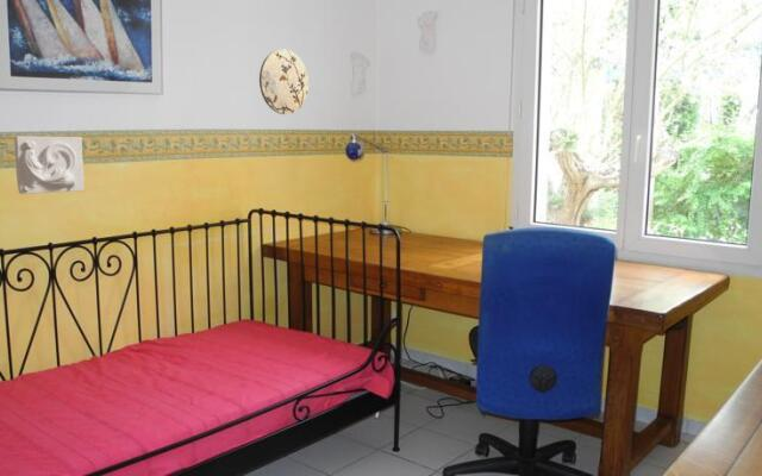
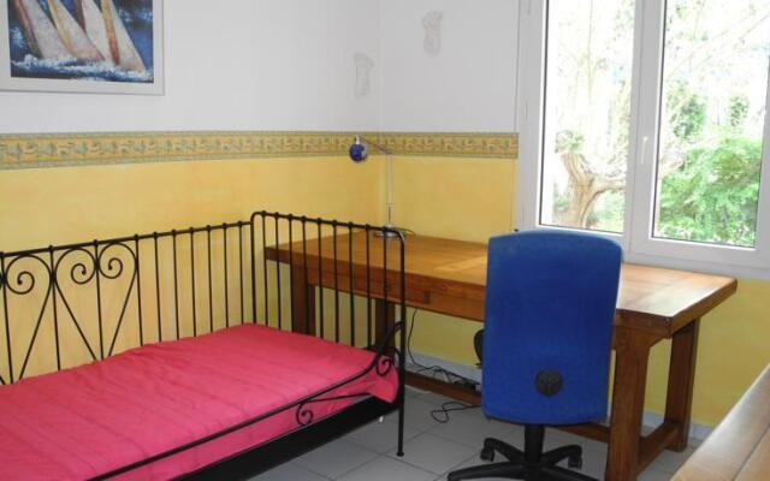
- decorative plate (283, 82)
- wall ornament (51, 164)
